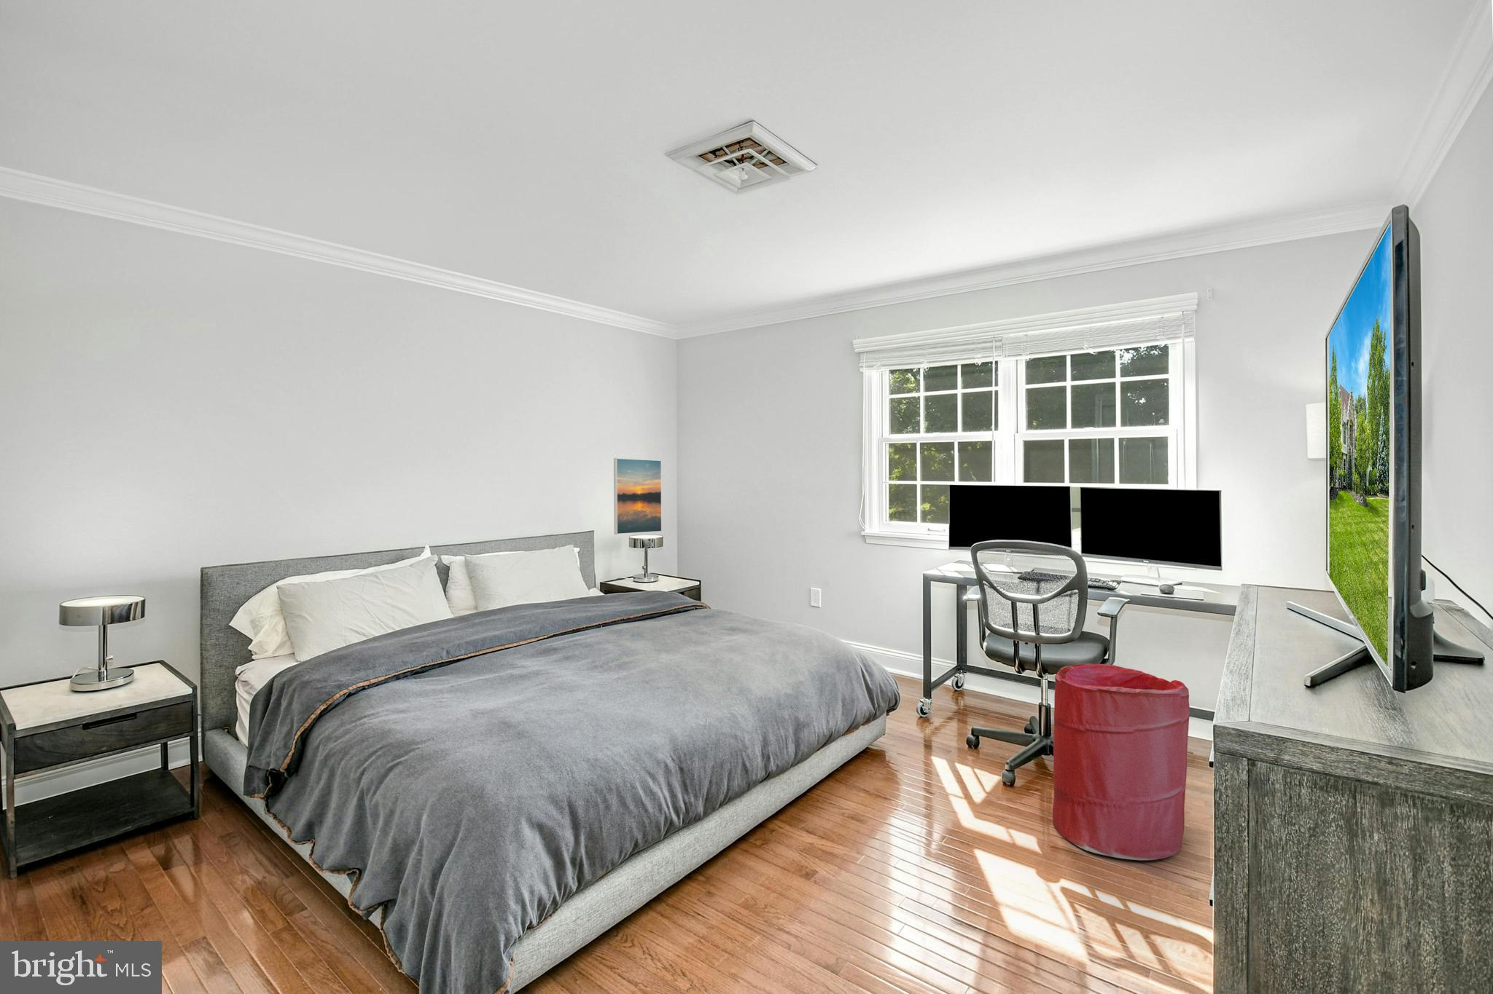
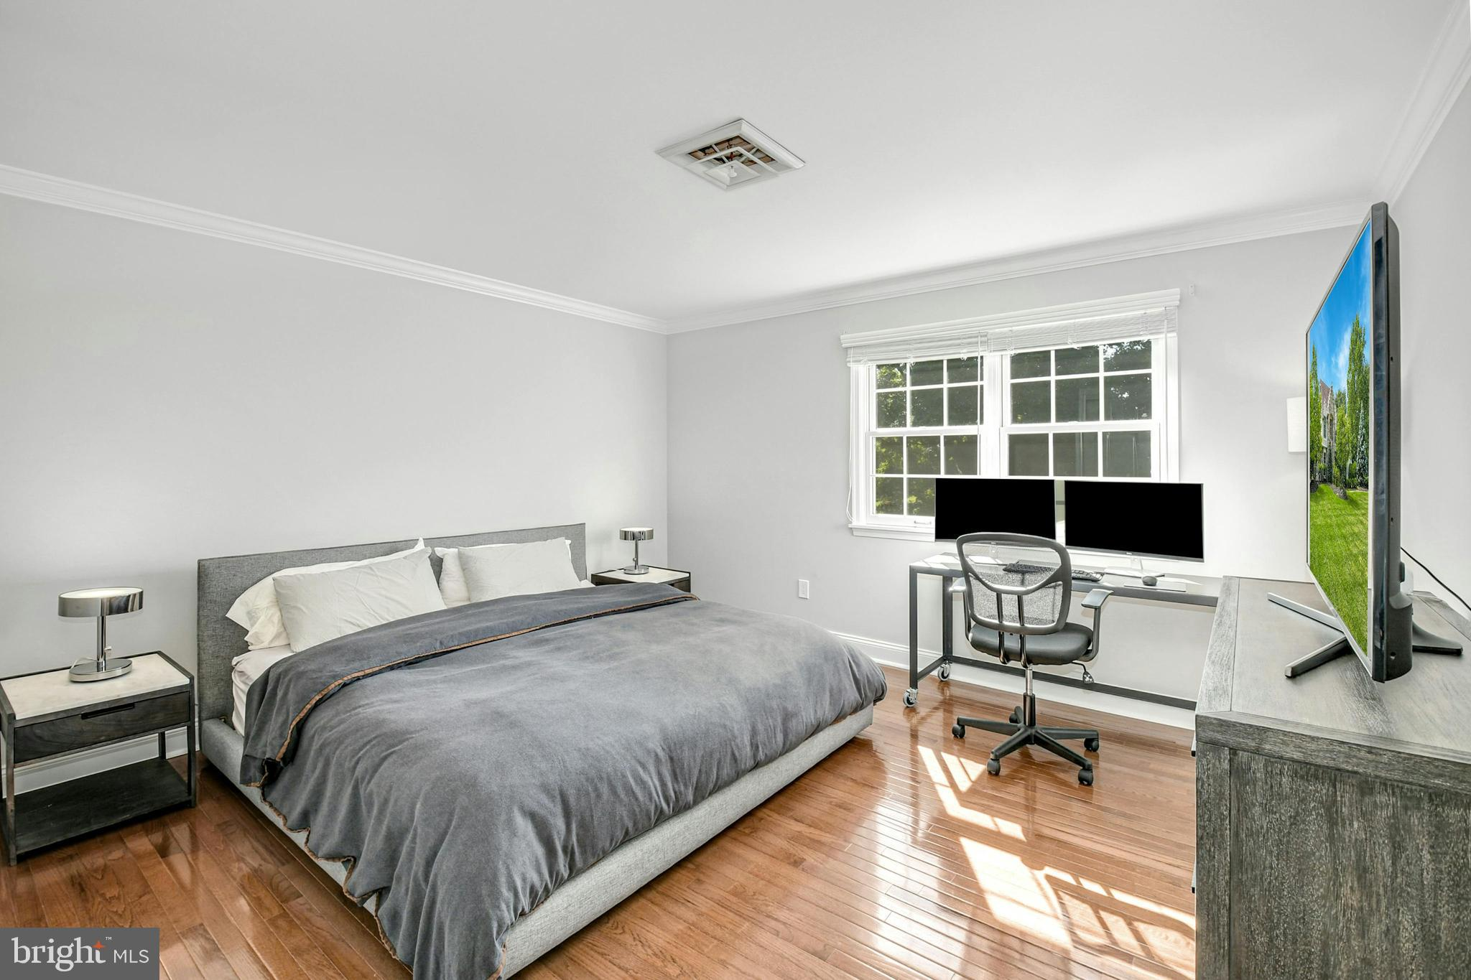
- laundry hamper (1119, 751)
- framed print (638, 496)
